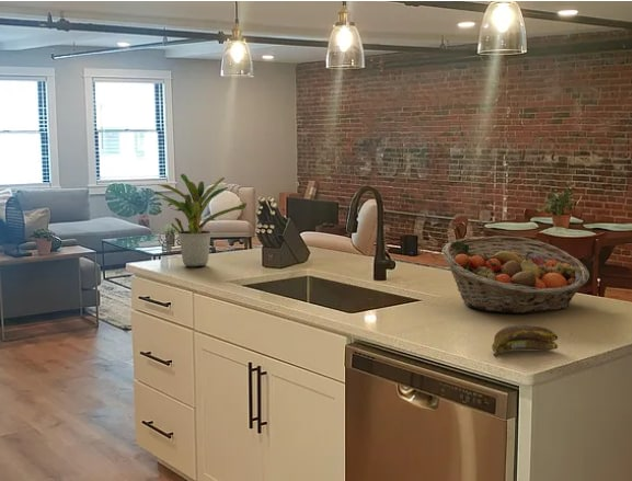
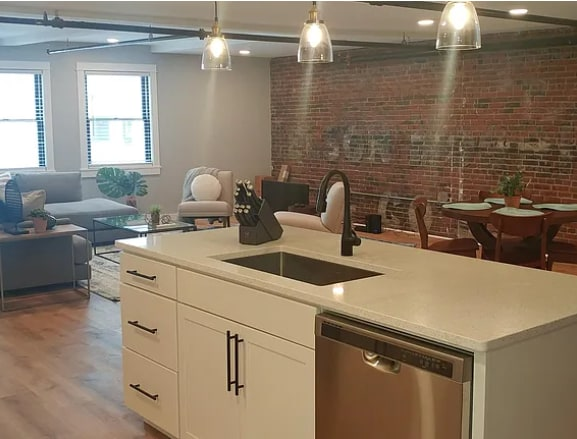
- potted plant (195, 219)
- banana (518, 339)
- fruit basket (514, 273)
